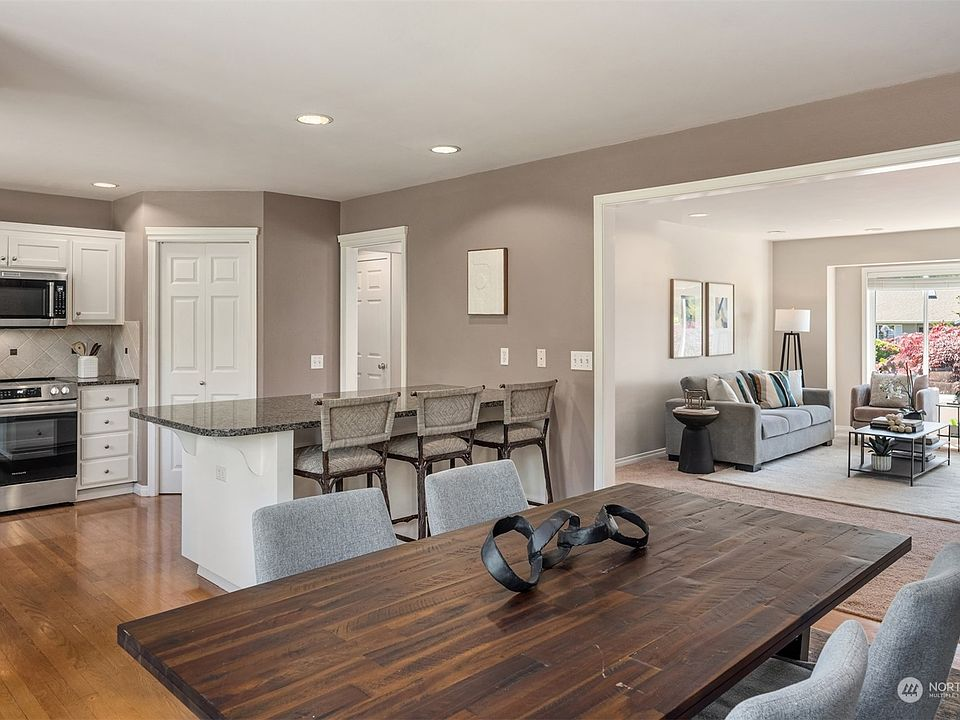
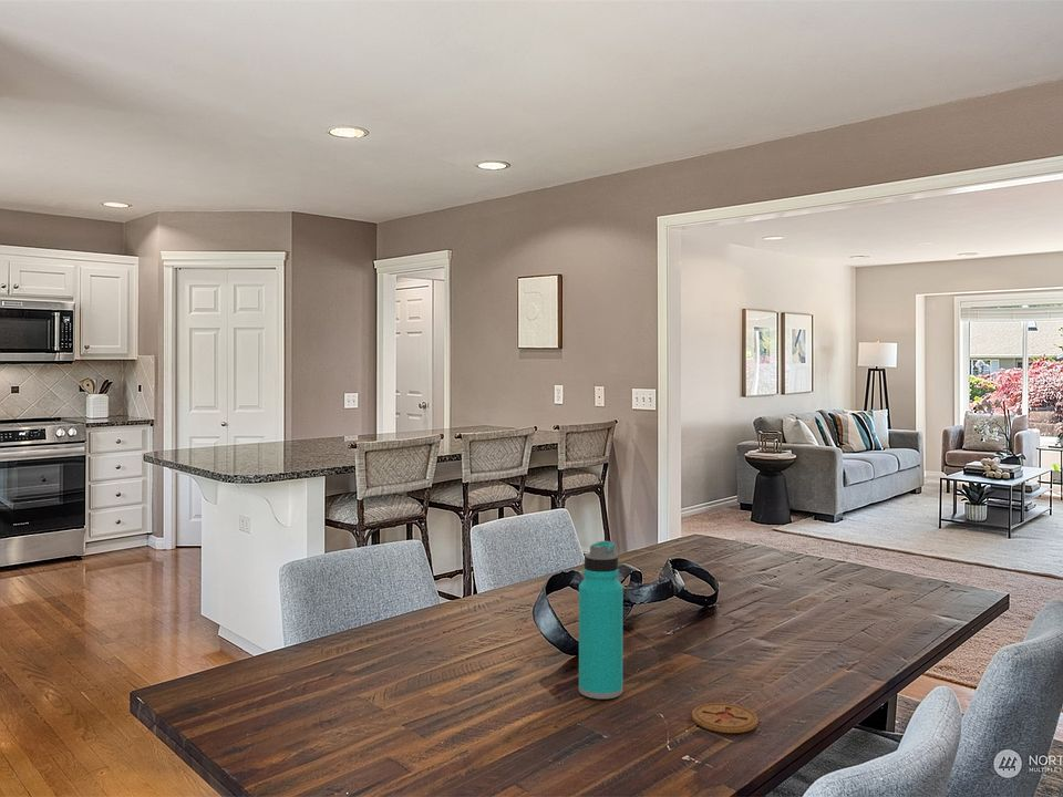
+ coaster (724, 717)
+ water bottle (600, 617)
